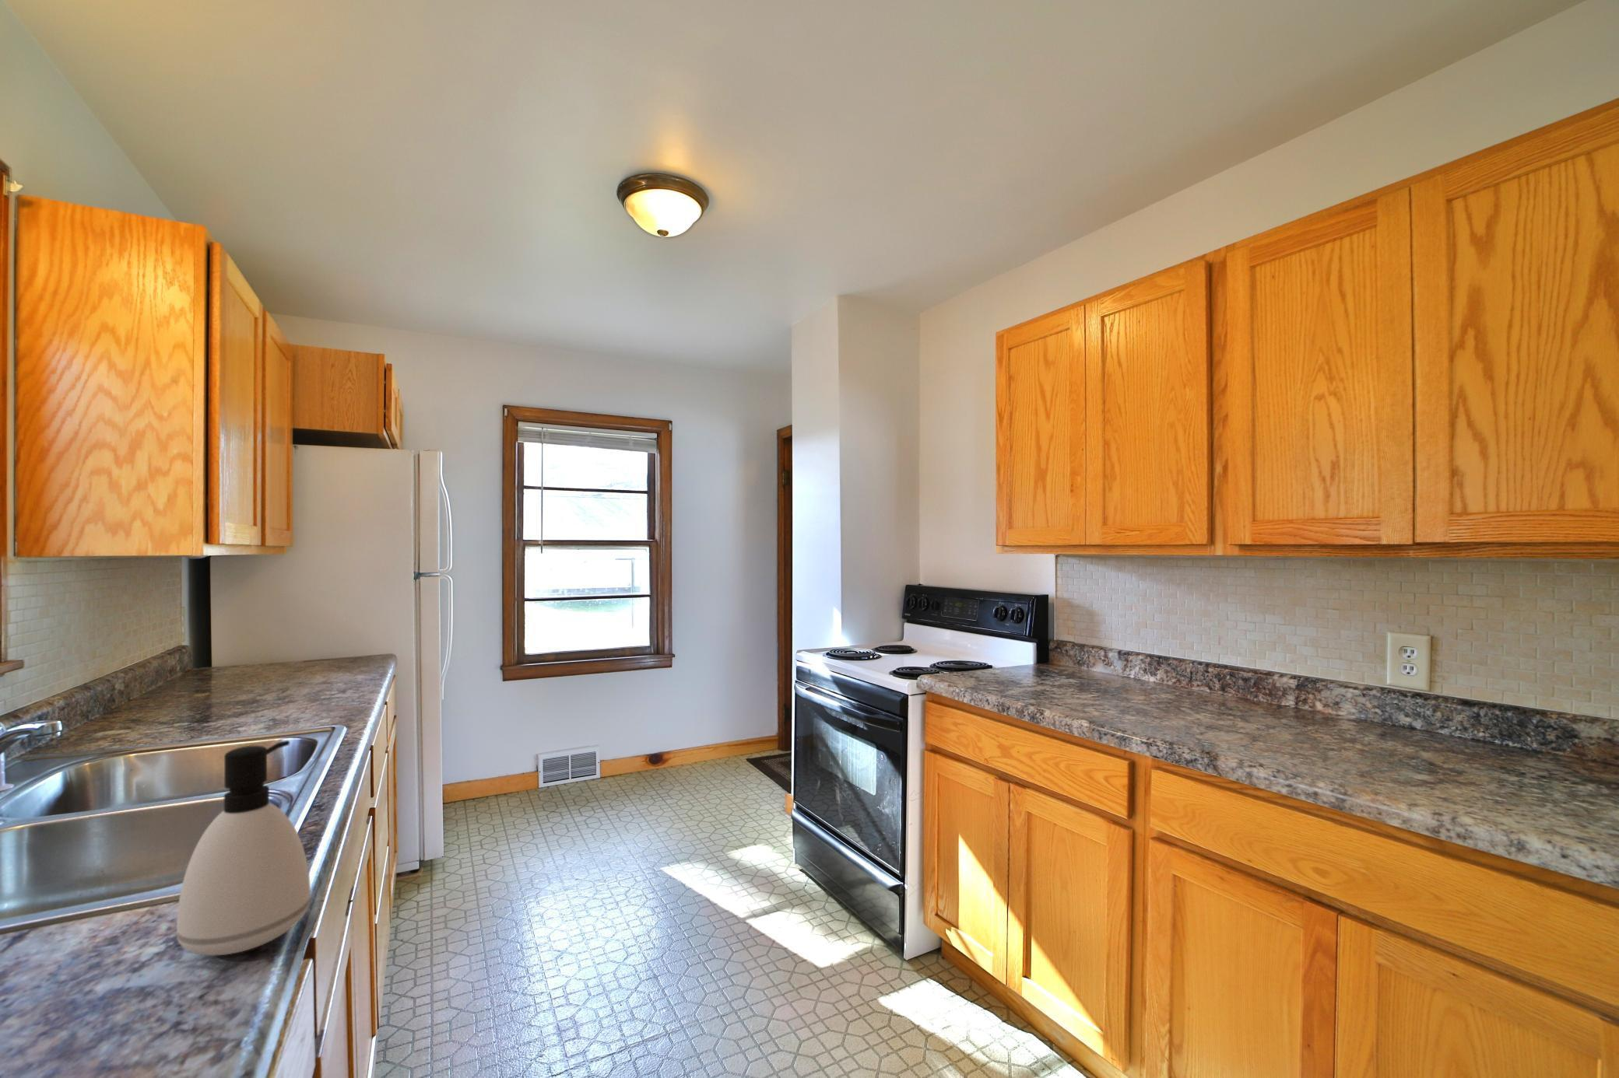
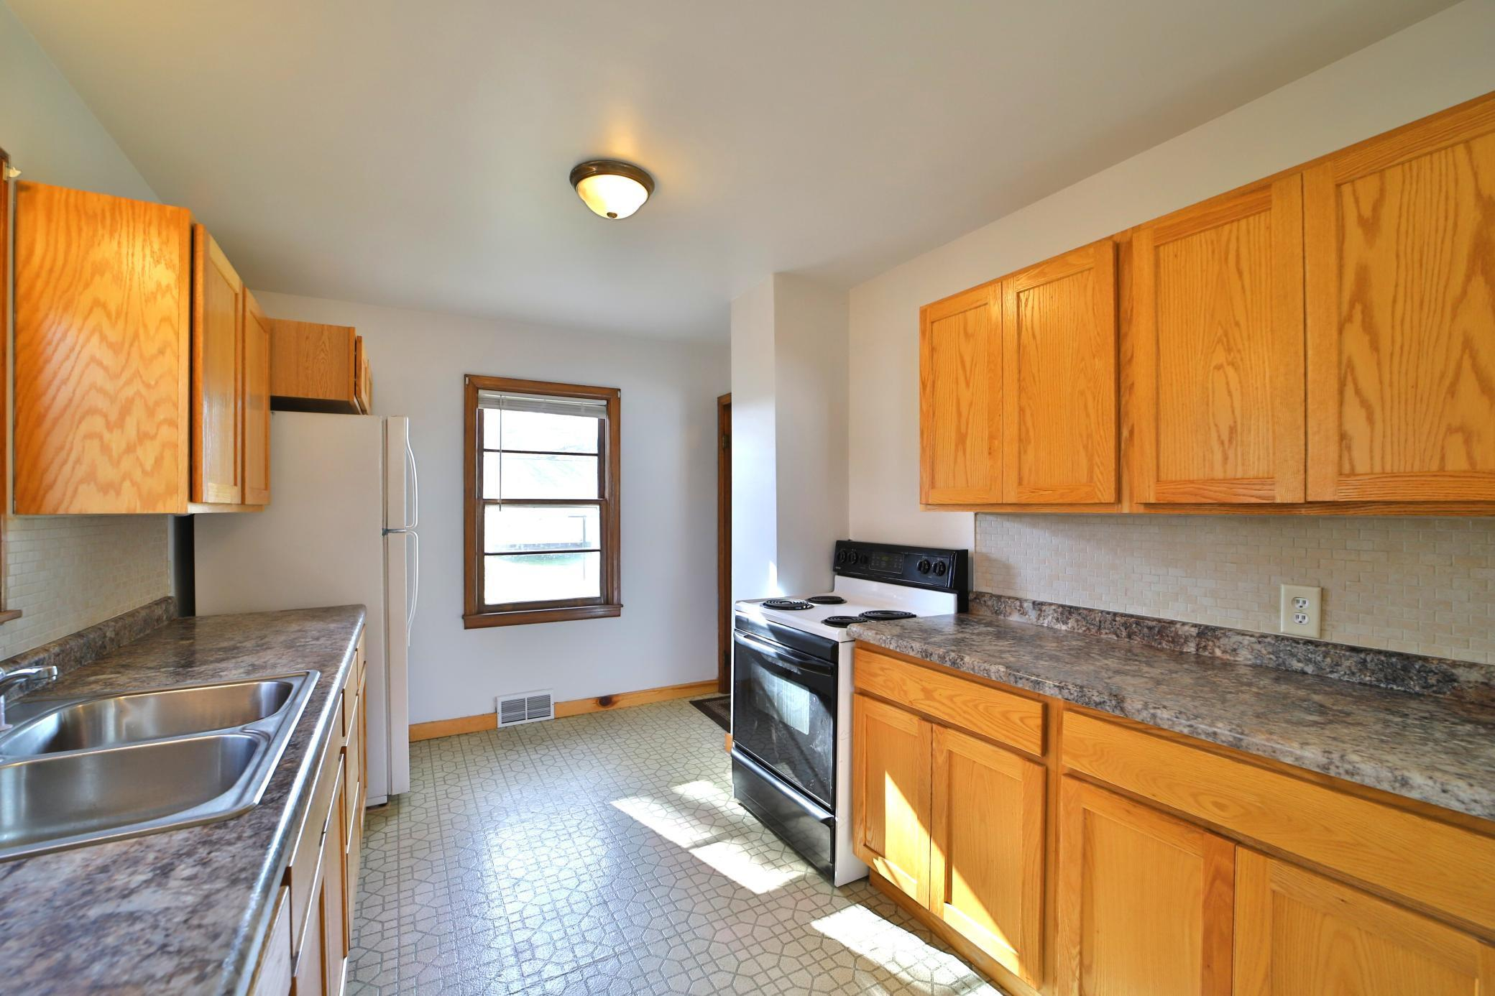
- soap dispenser (248, 843)
